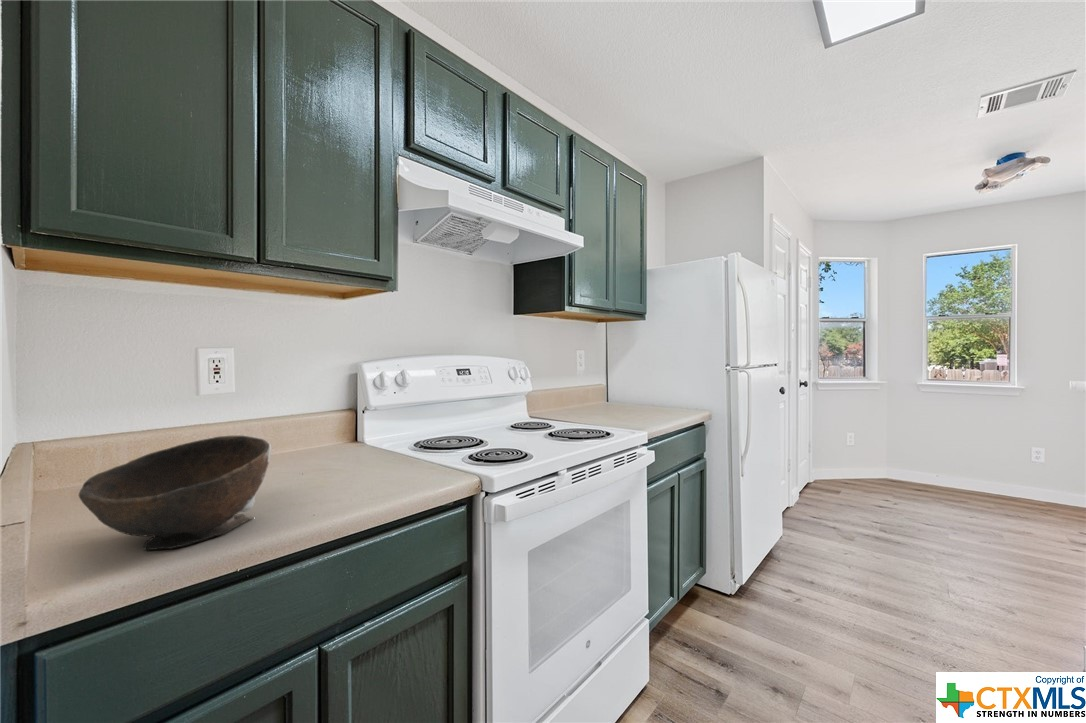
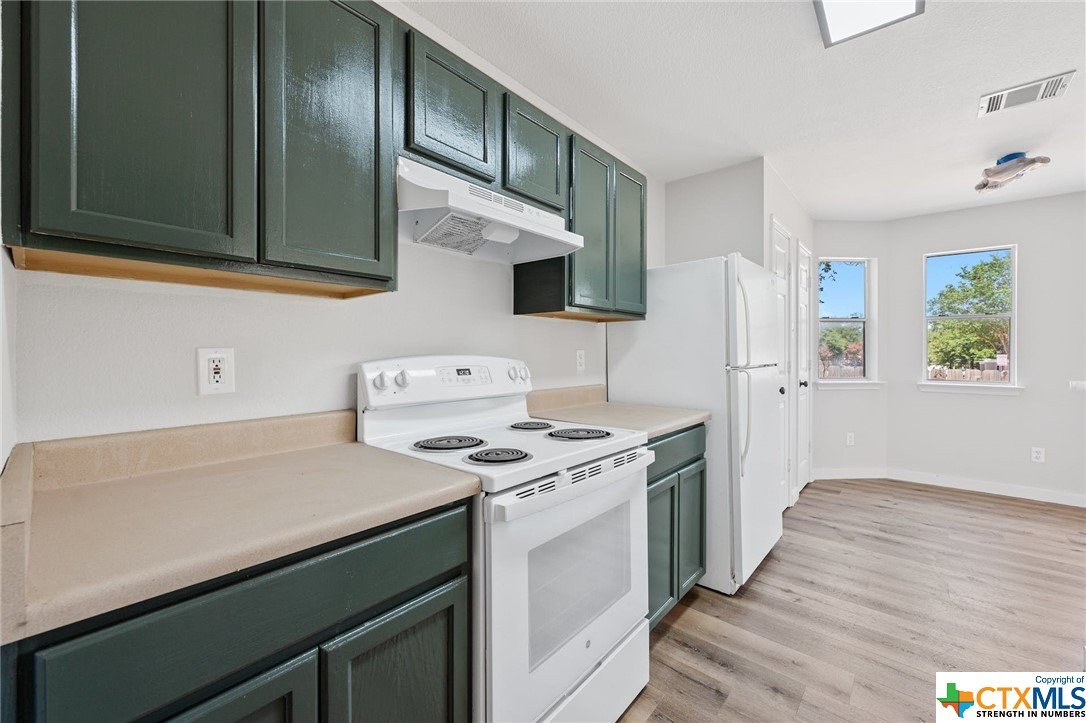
- bowl (191, 490)
